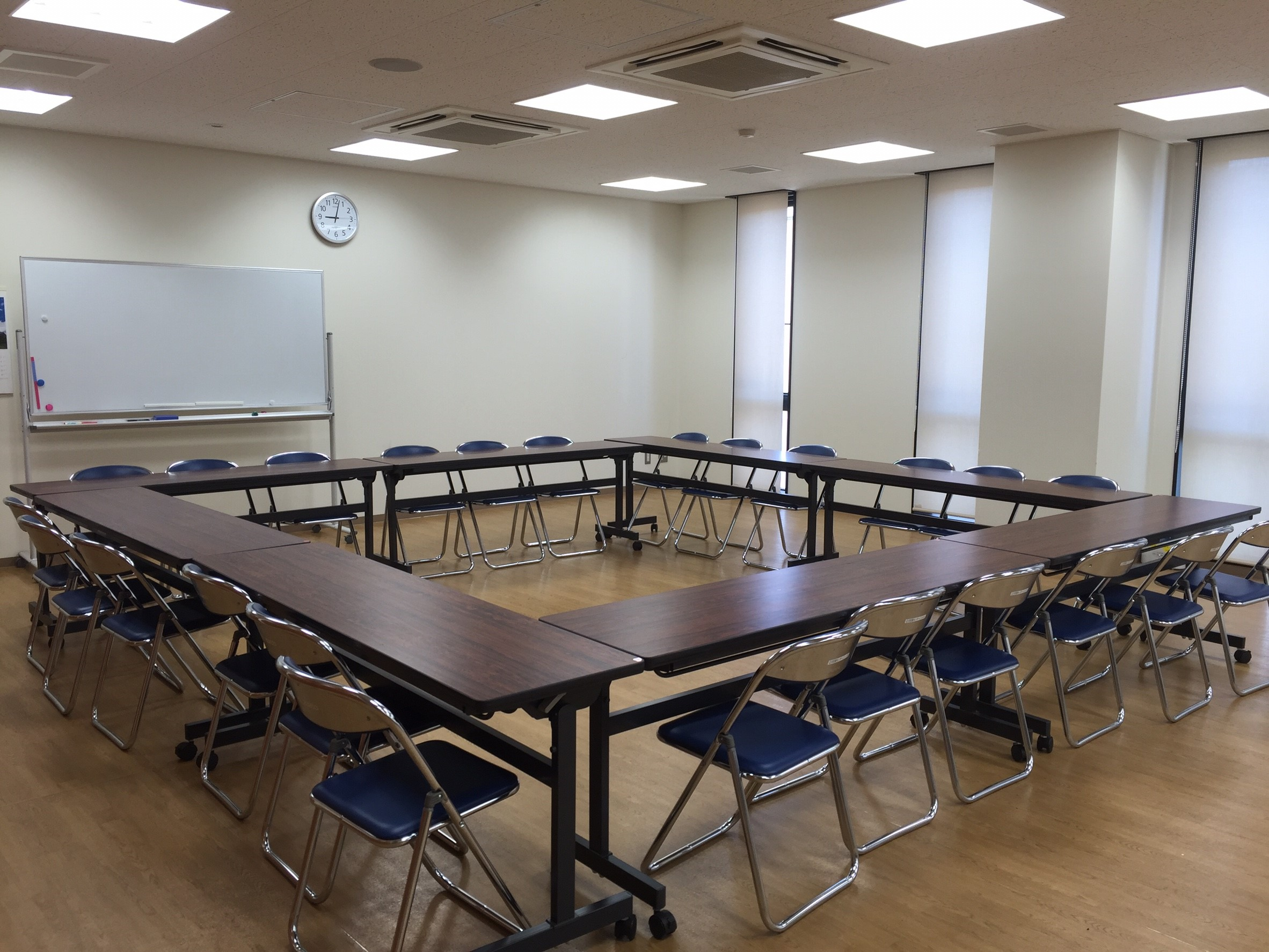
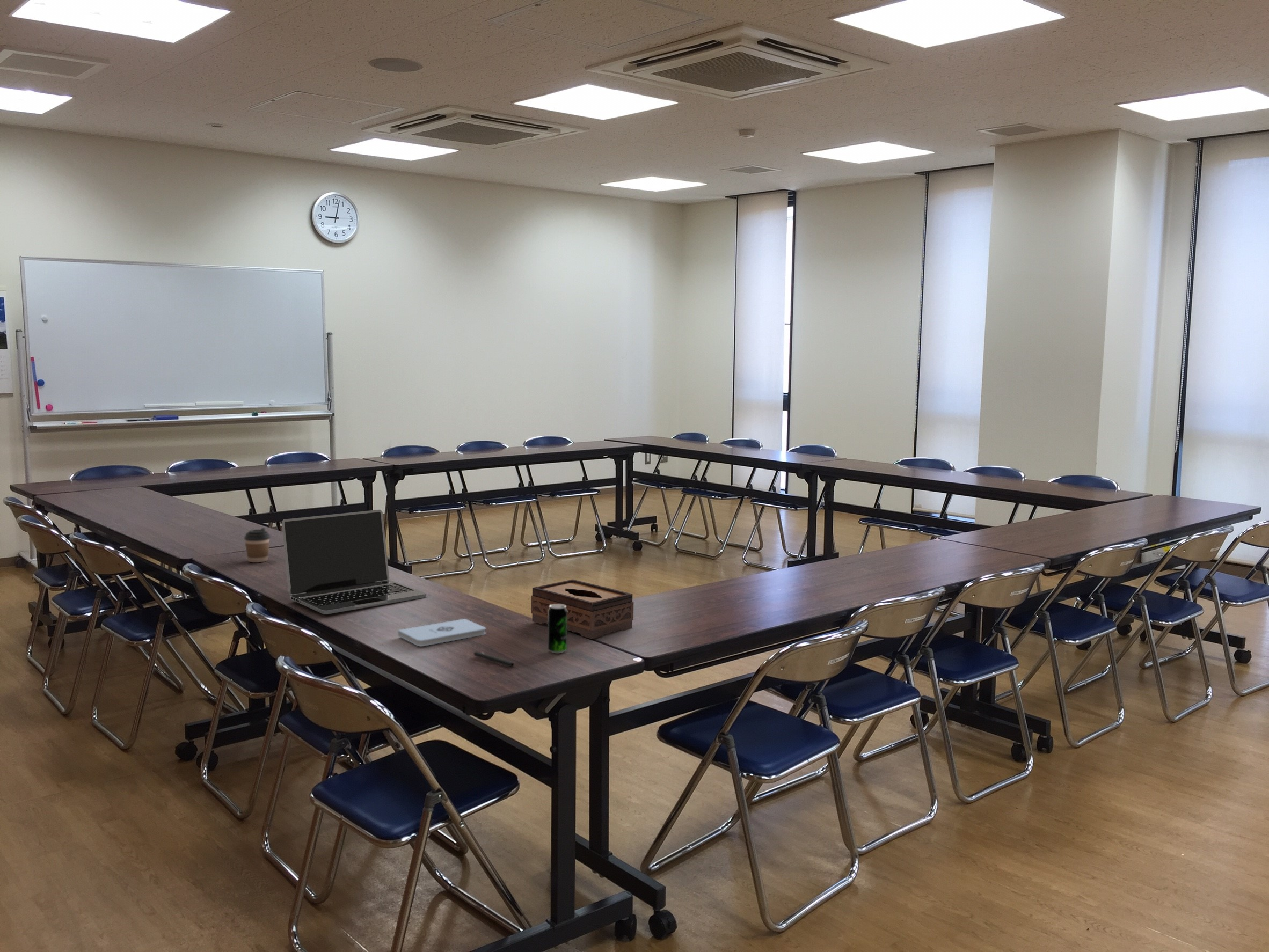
+ notepad (443, 632)
+ laptop (355, 559)
+ marker (493, 658)
+ coffee cup (257, 544)
+ beverage can (557, 628)
+ tissue box (581, 607)
